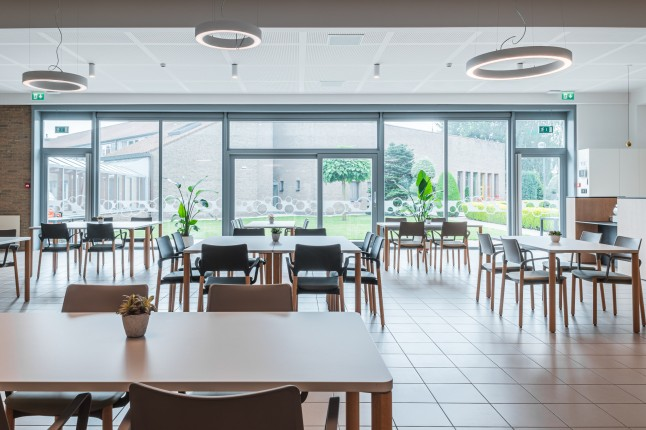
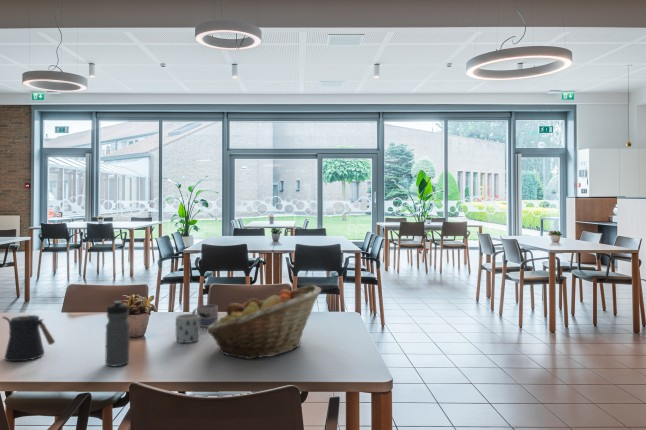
+ kettle (26, 336)
+ mug (204, 315)
+ fruit basket (266, 316)
+ water bottle (117, 332)
+ mug (189, 327)
